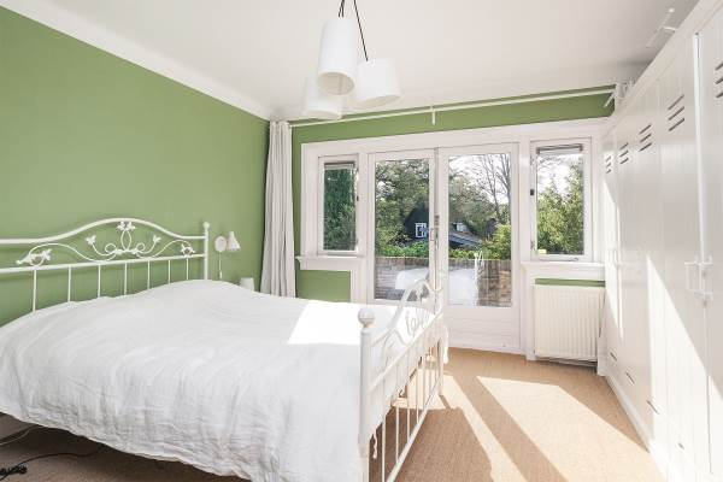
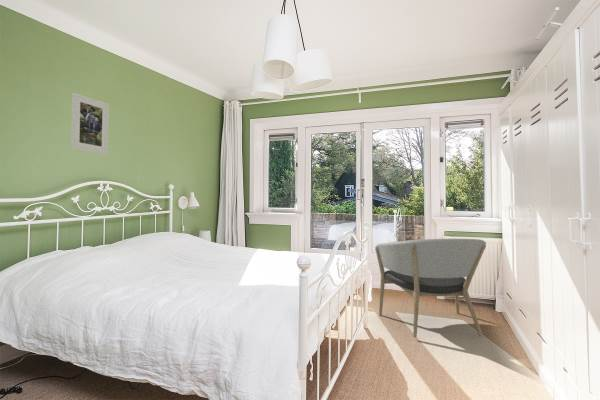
+ armchair (432, 280)
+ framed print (90, 124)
